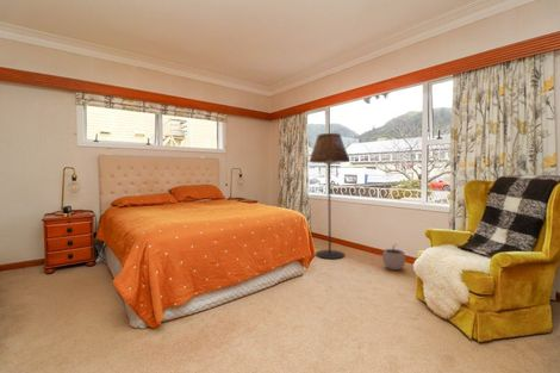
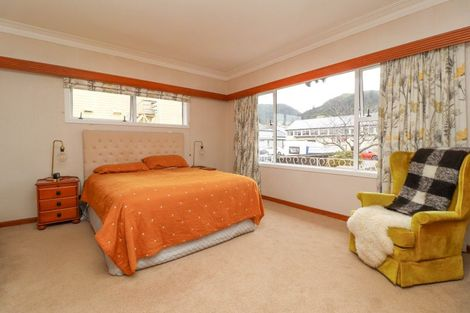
- floor lamp (329, 194)
- plant pot (393, 255)
